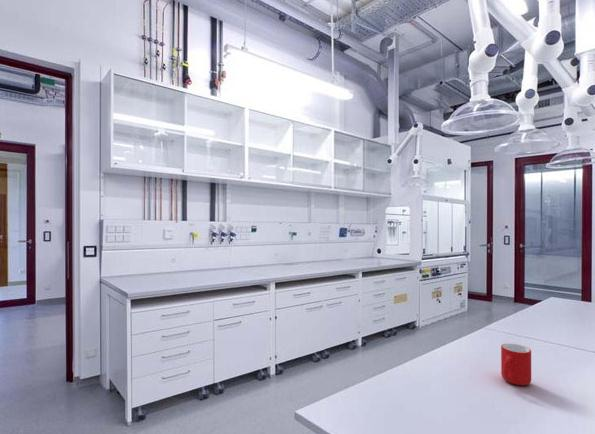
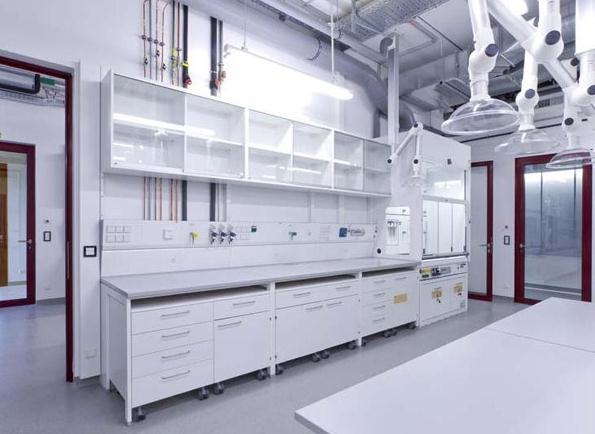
- cup (513, 366)
